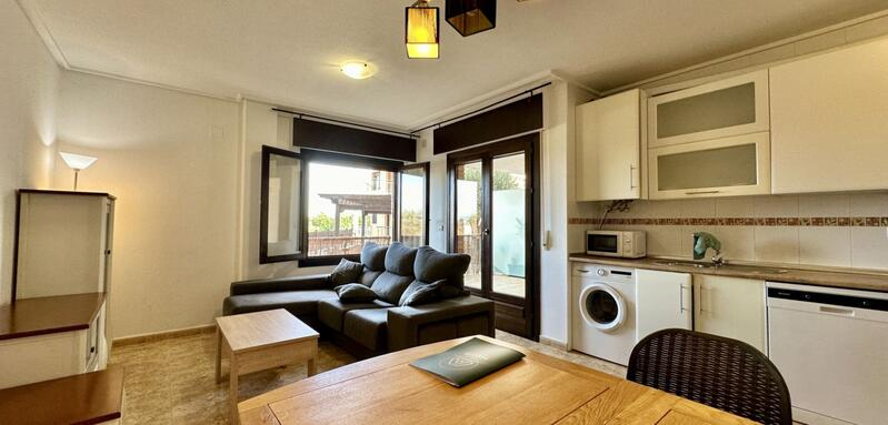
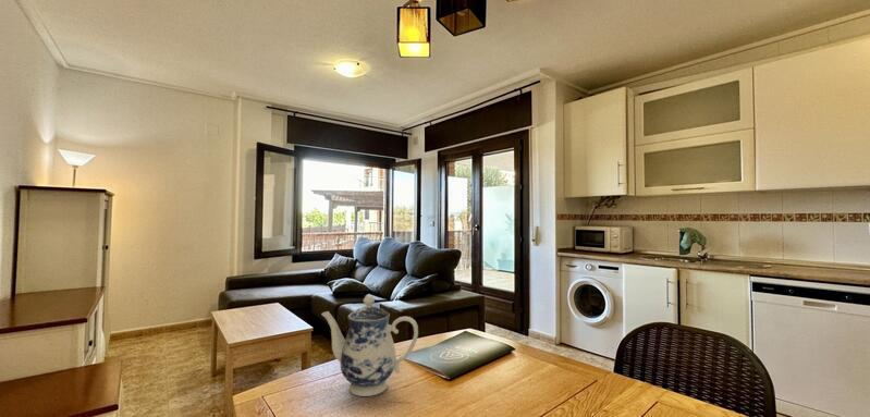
+ teapot (368, 341)
